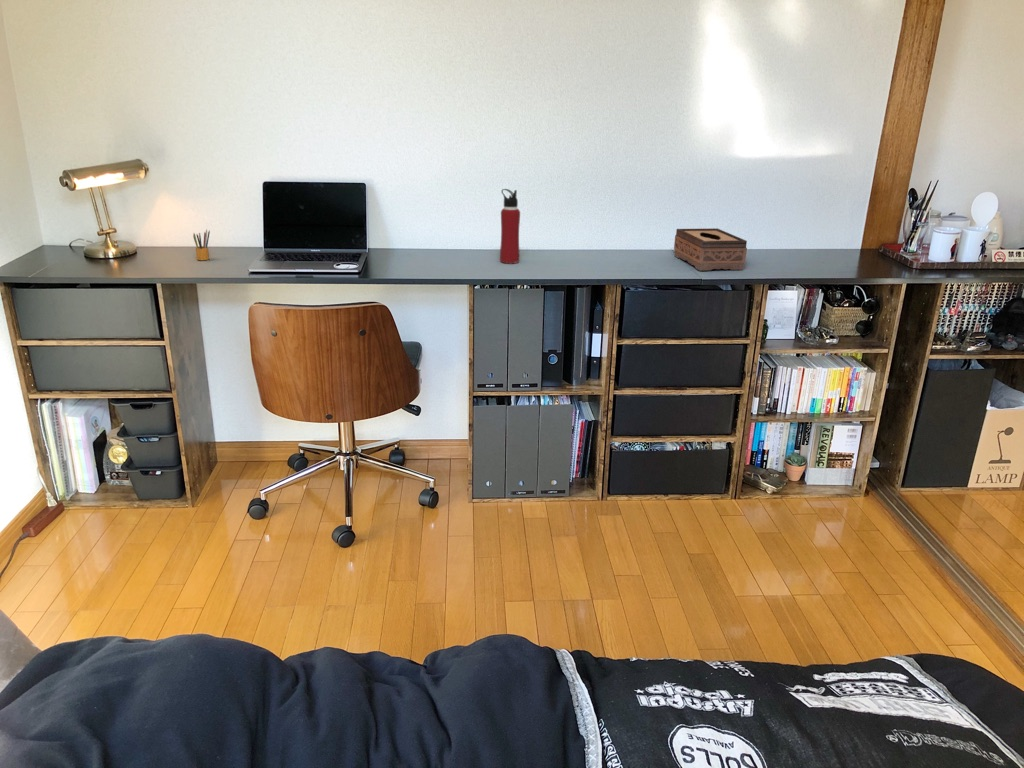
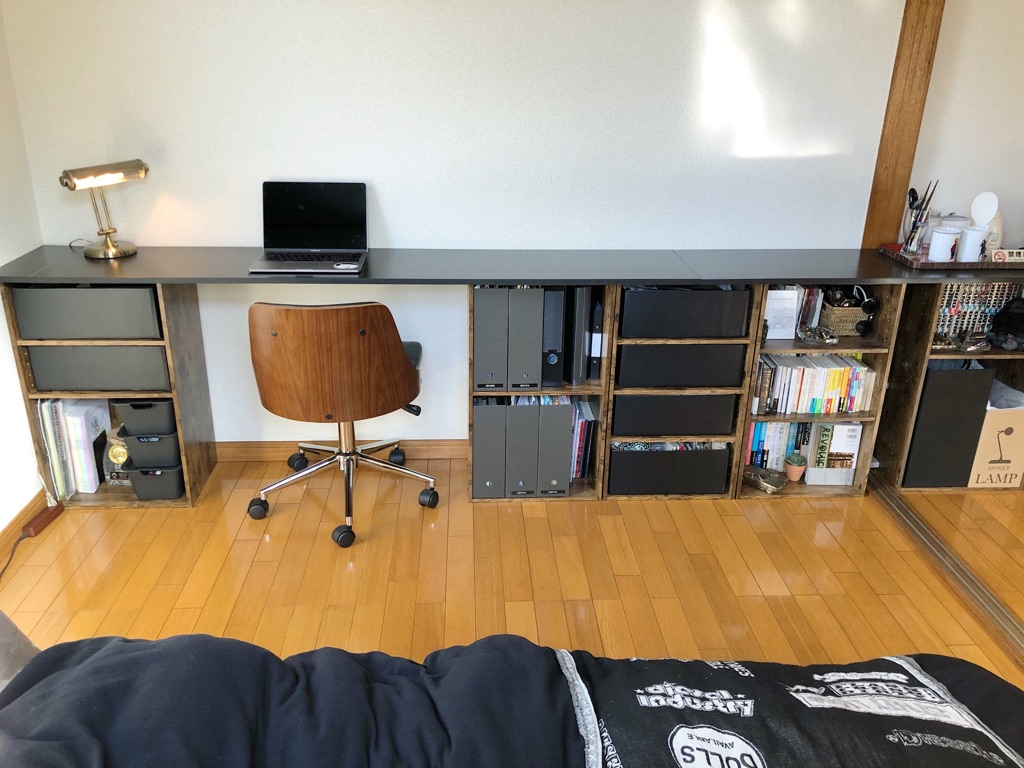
- tissue box (709, 248)
- pencil box (201, 244)
- water bottle (510, 225)
